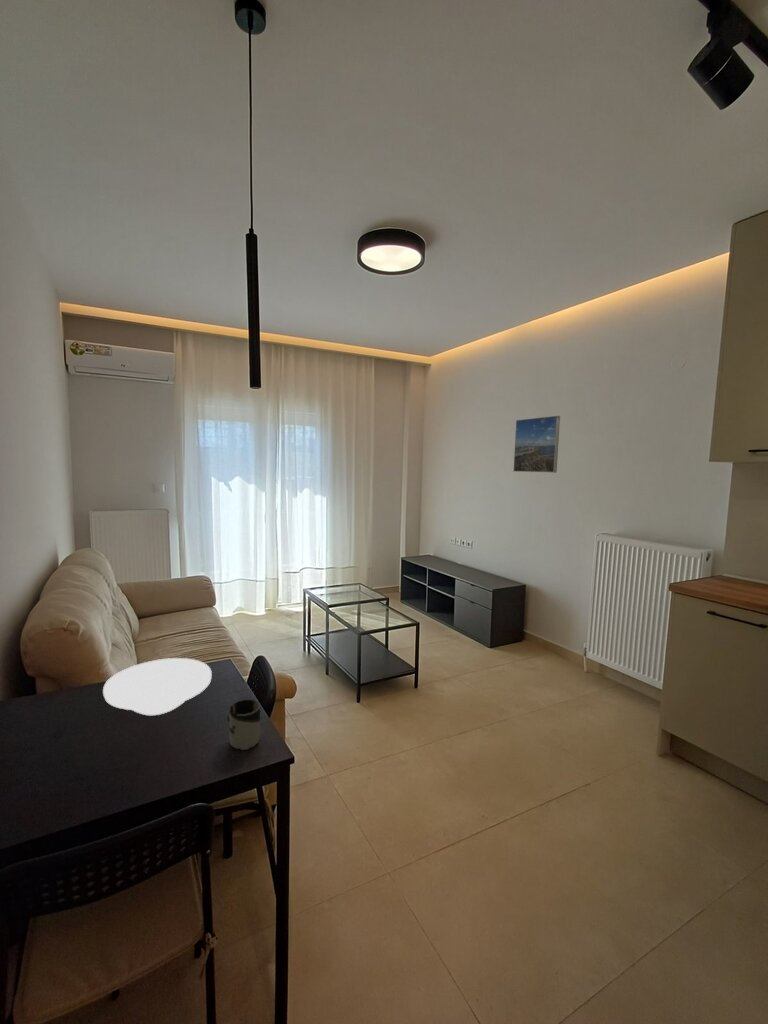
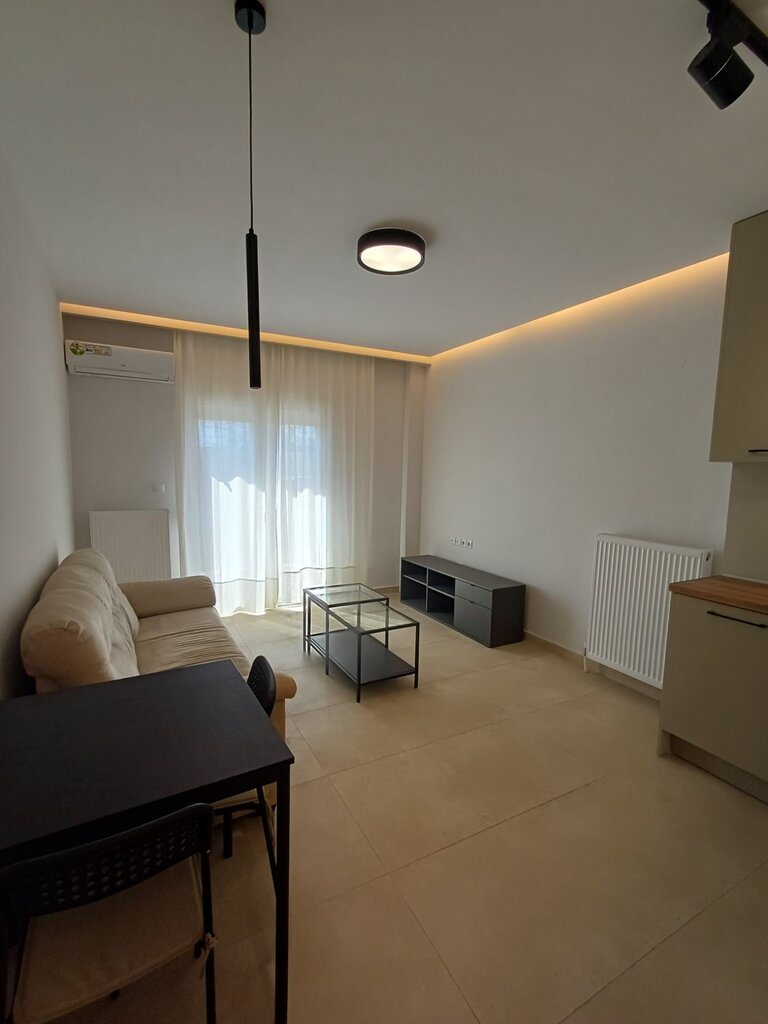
- plate (160, 691)
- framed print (535, 445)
- cup (241, 722)
